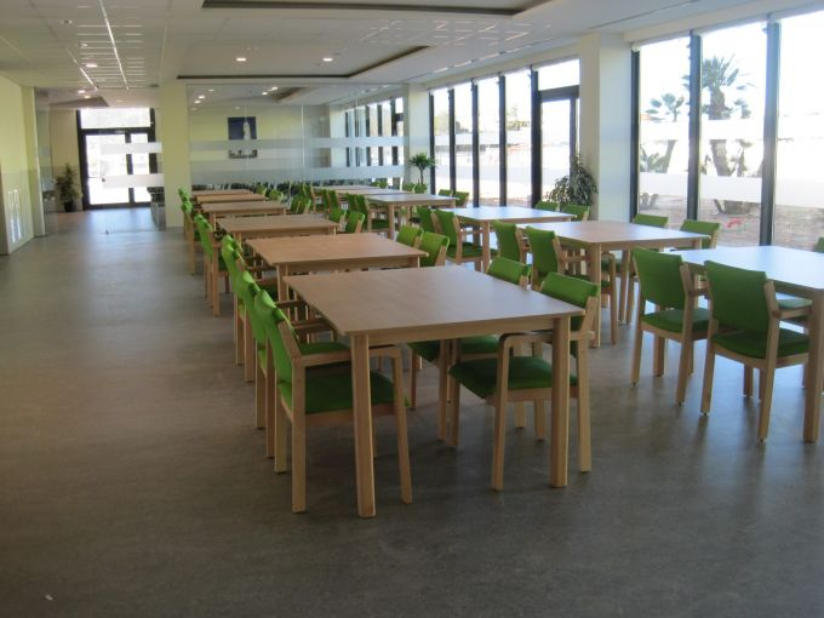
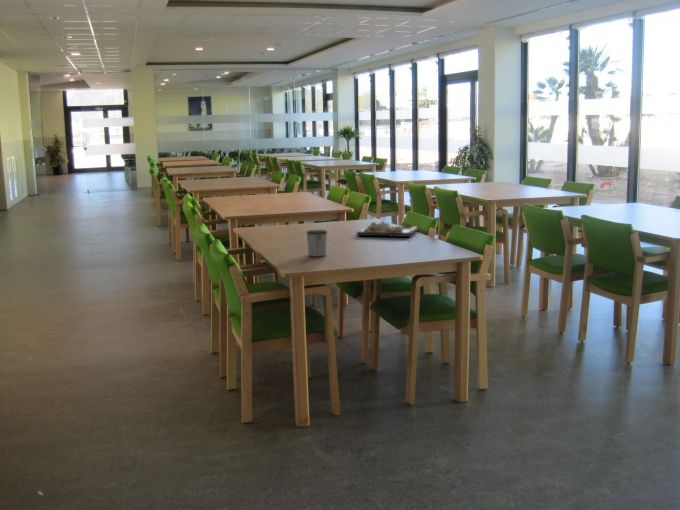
+ dinner plate (388, 226)
+ mug (317, 242)
